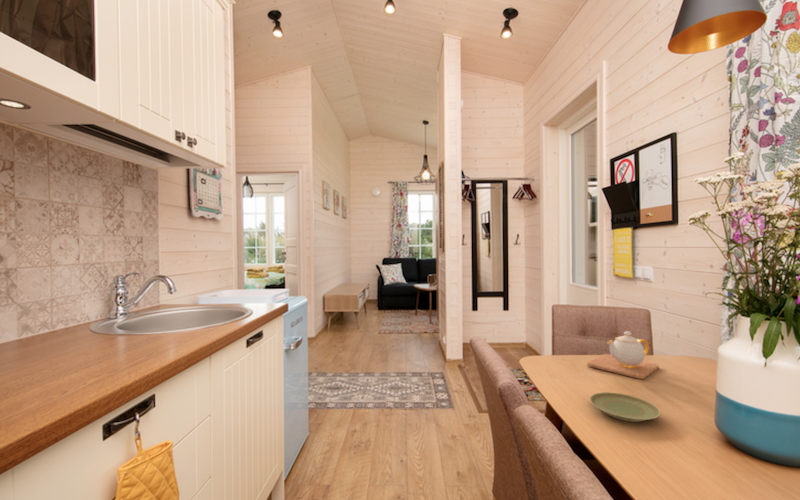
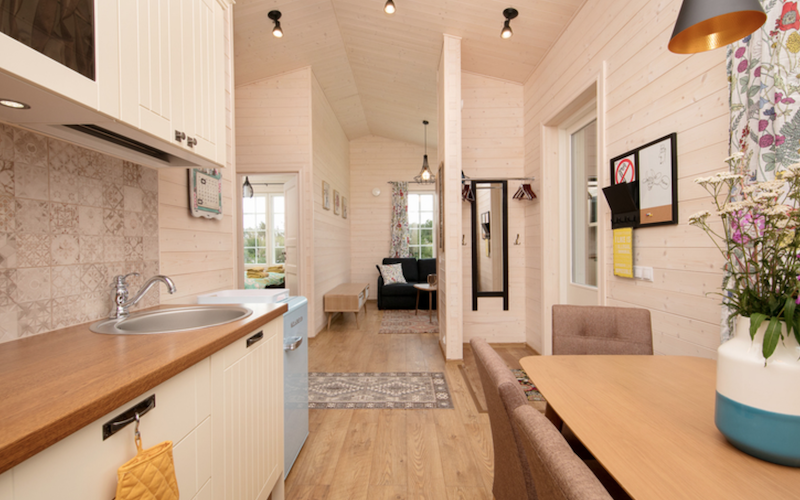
- plate (623, 408)
- teapot (622, 348)
